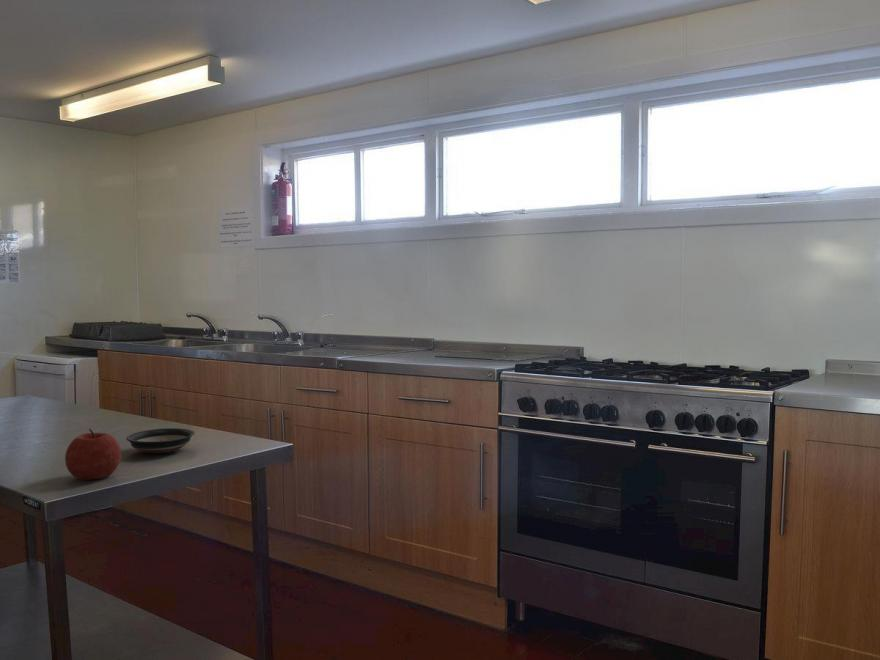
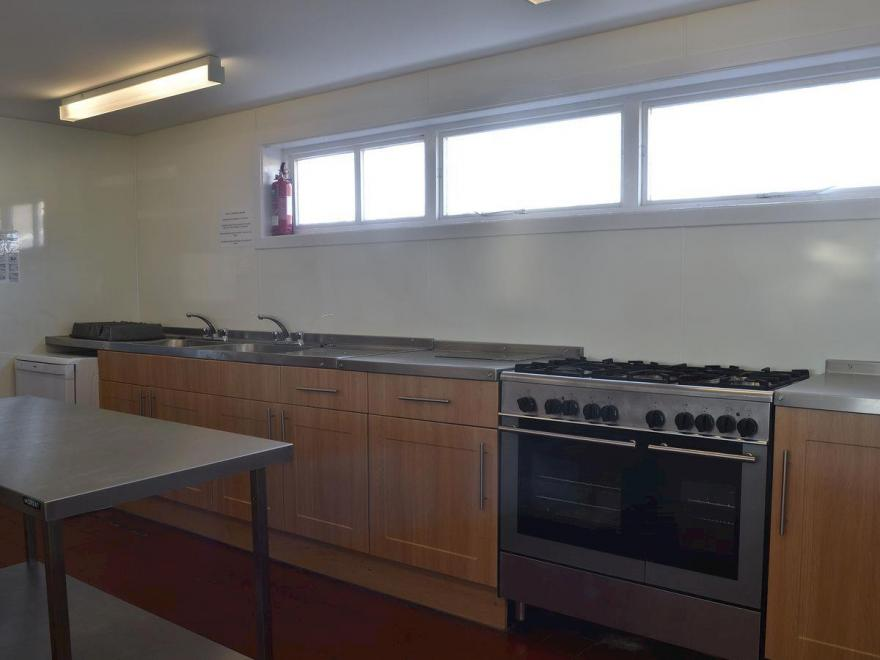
- fruit (92, 452)
- saucer (161, 442)
